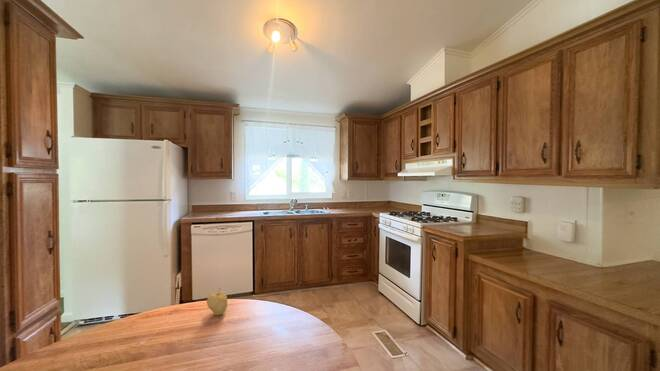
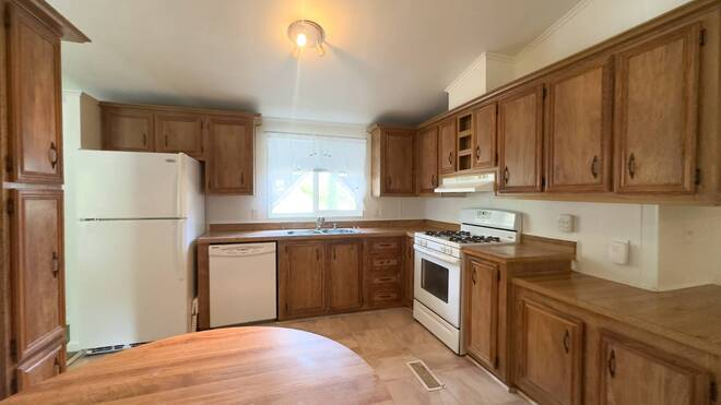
- fruit (217, 301)
